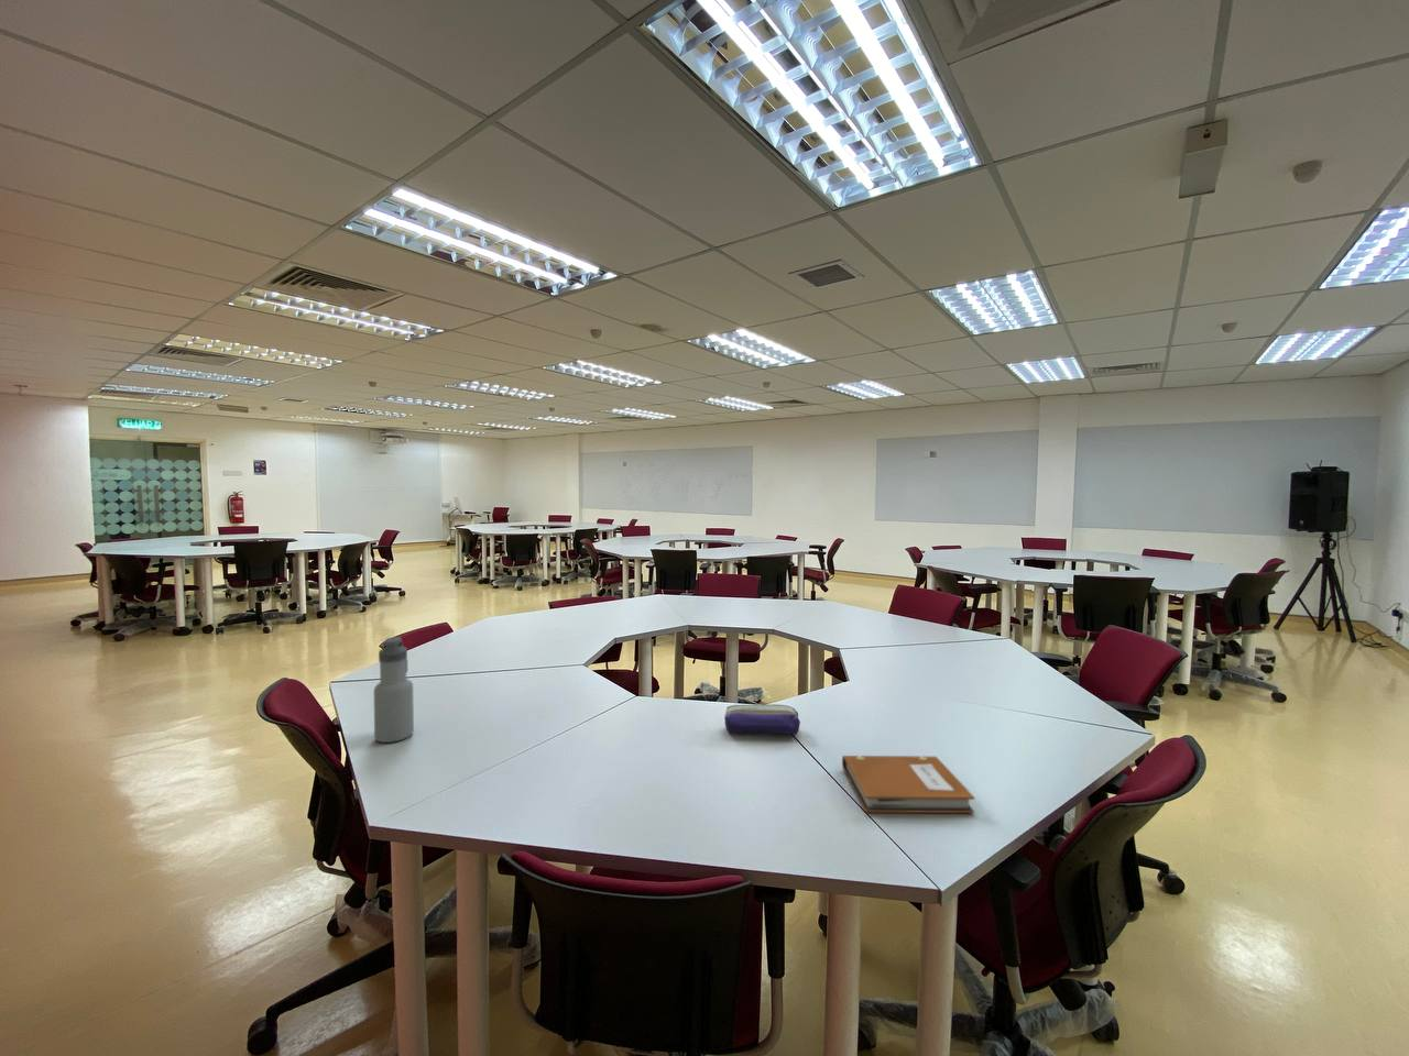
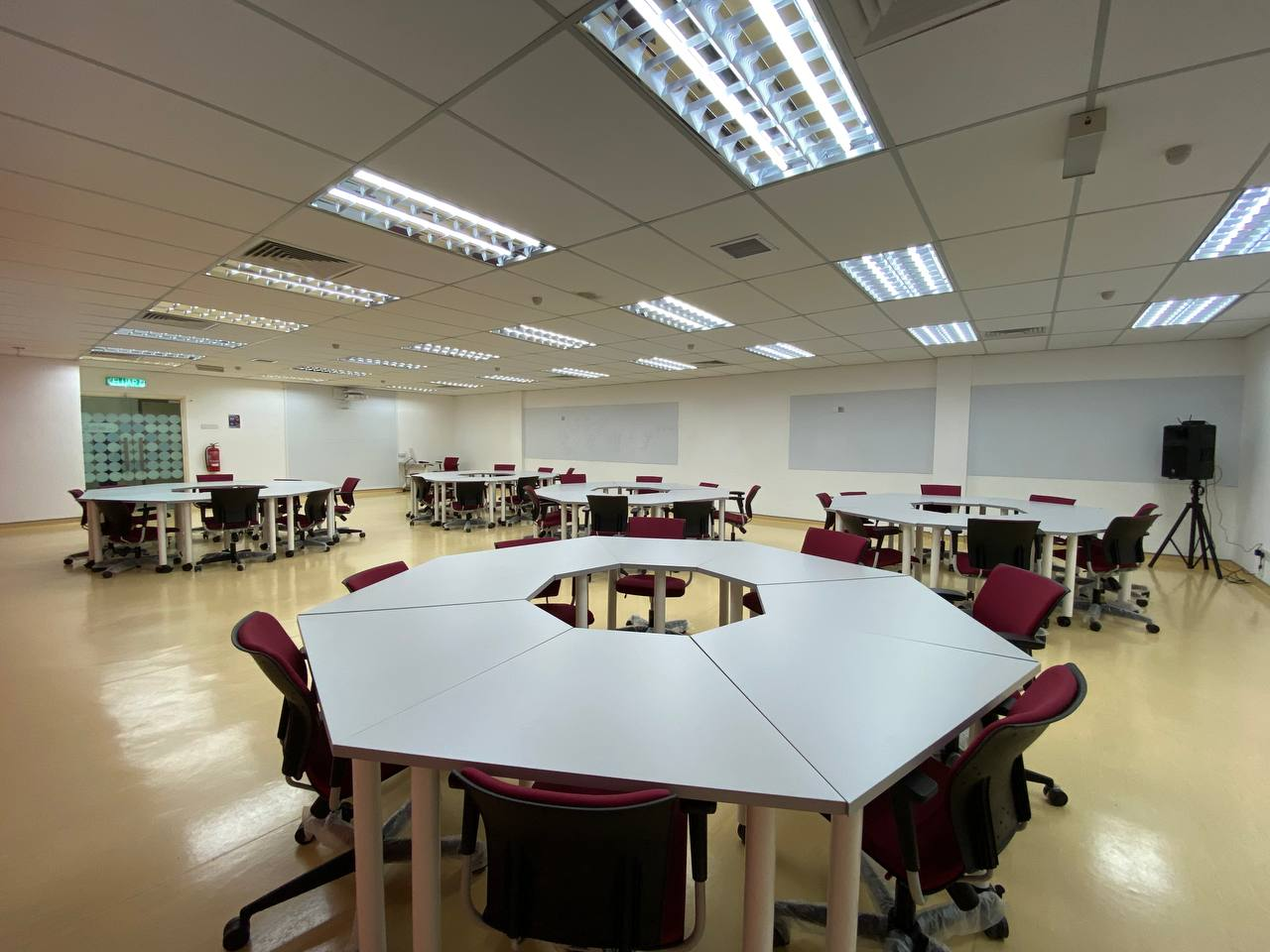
- pencil case (762, 720)
- water bottle (393, 688)
- notebook (905, 781)
